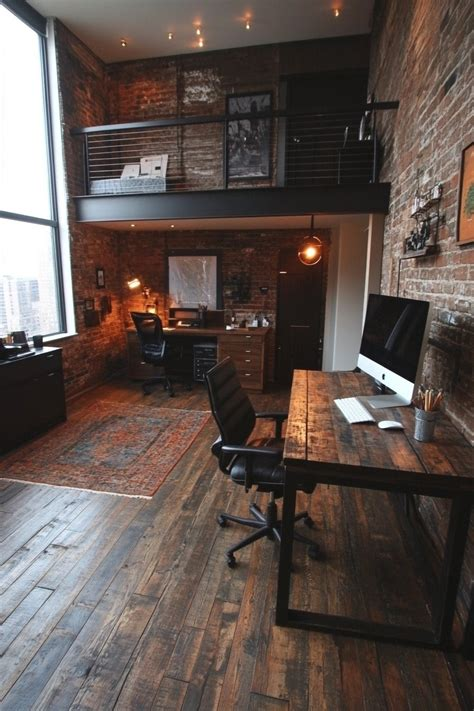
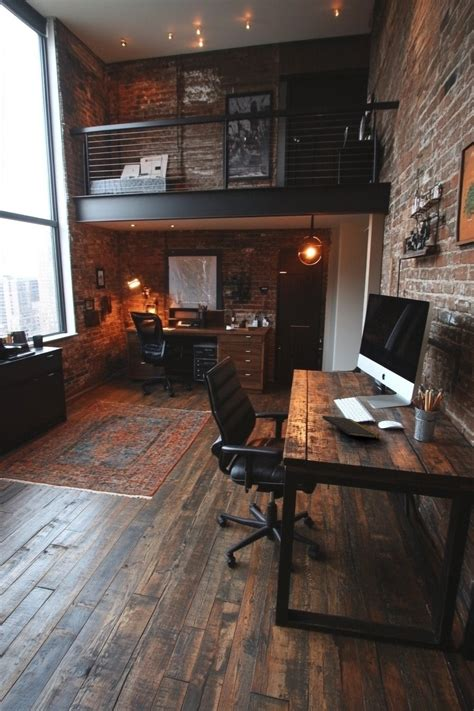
+ notepad (349, 426)
